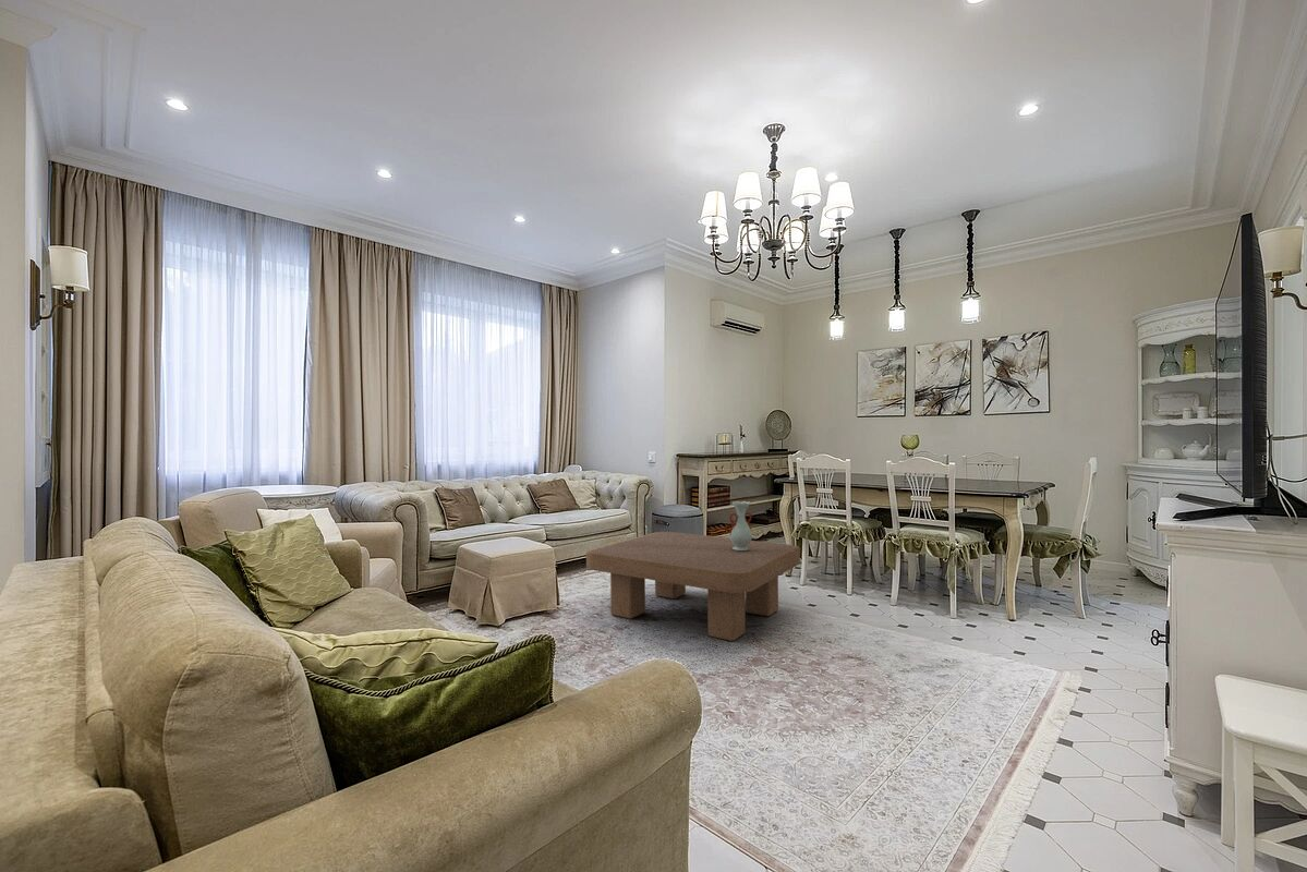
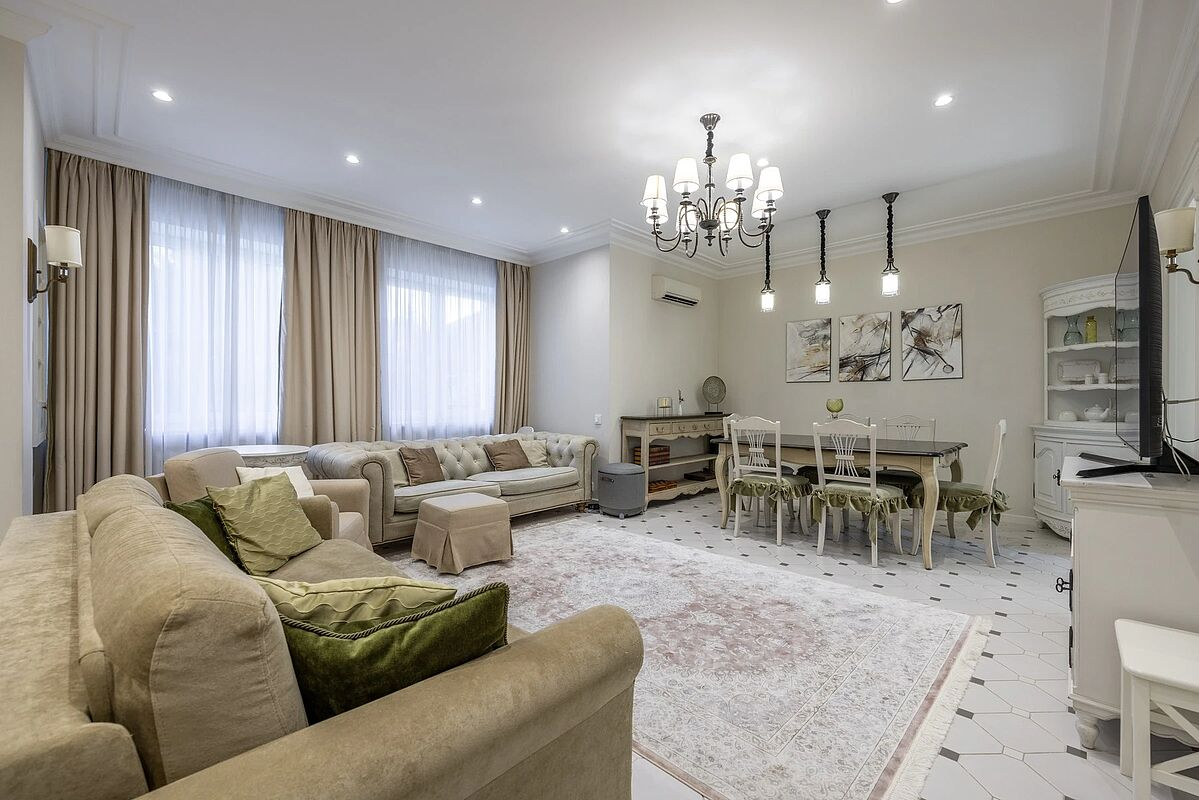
- vase (740, 525)
- coffee table (694, 580)
